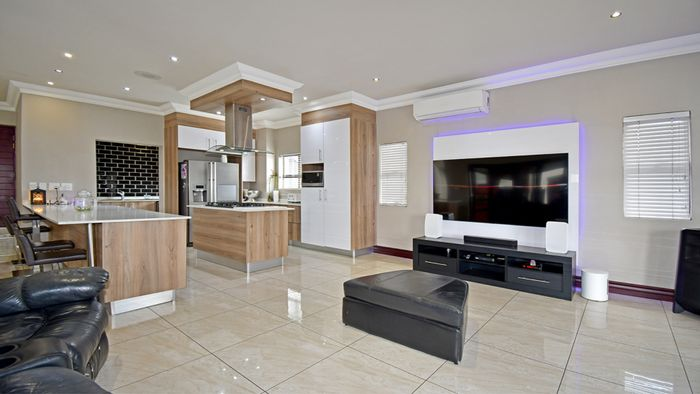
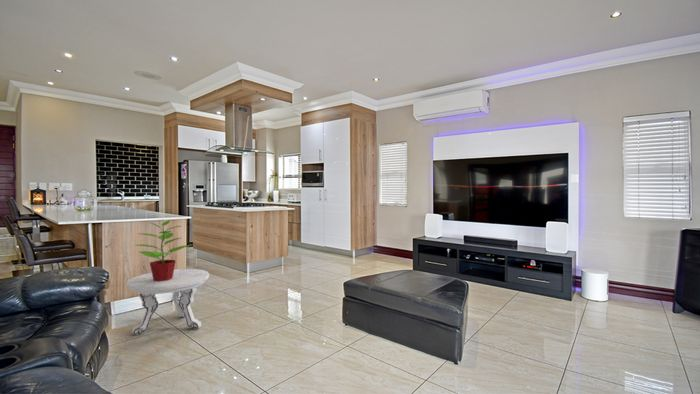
+ side table (173, 301)
+ potted plant (162, 248)
